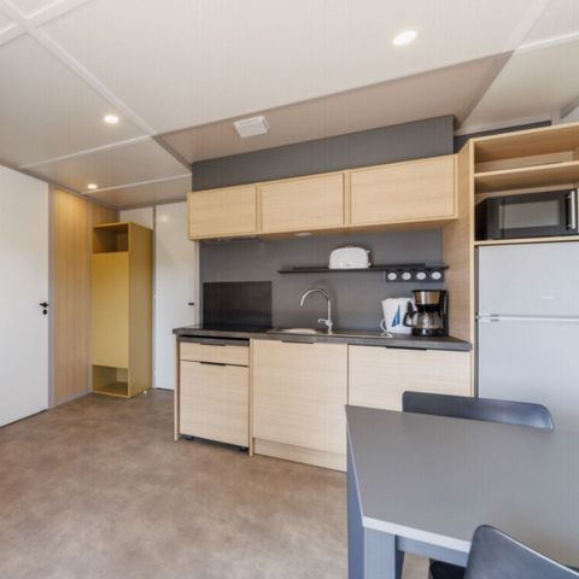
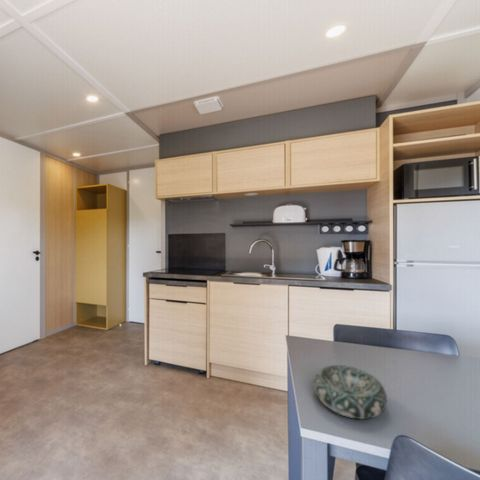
+ decorative bowl (348, 389)
